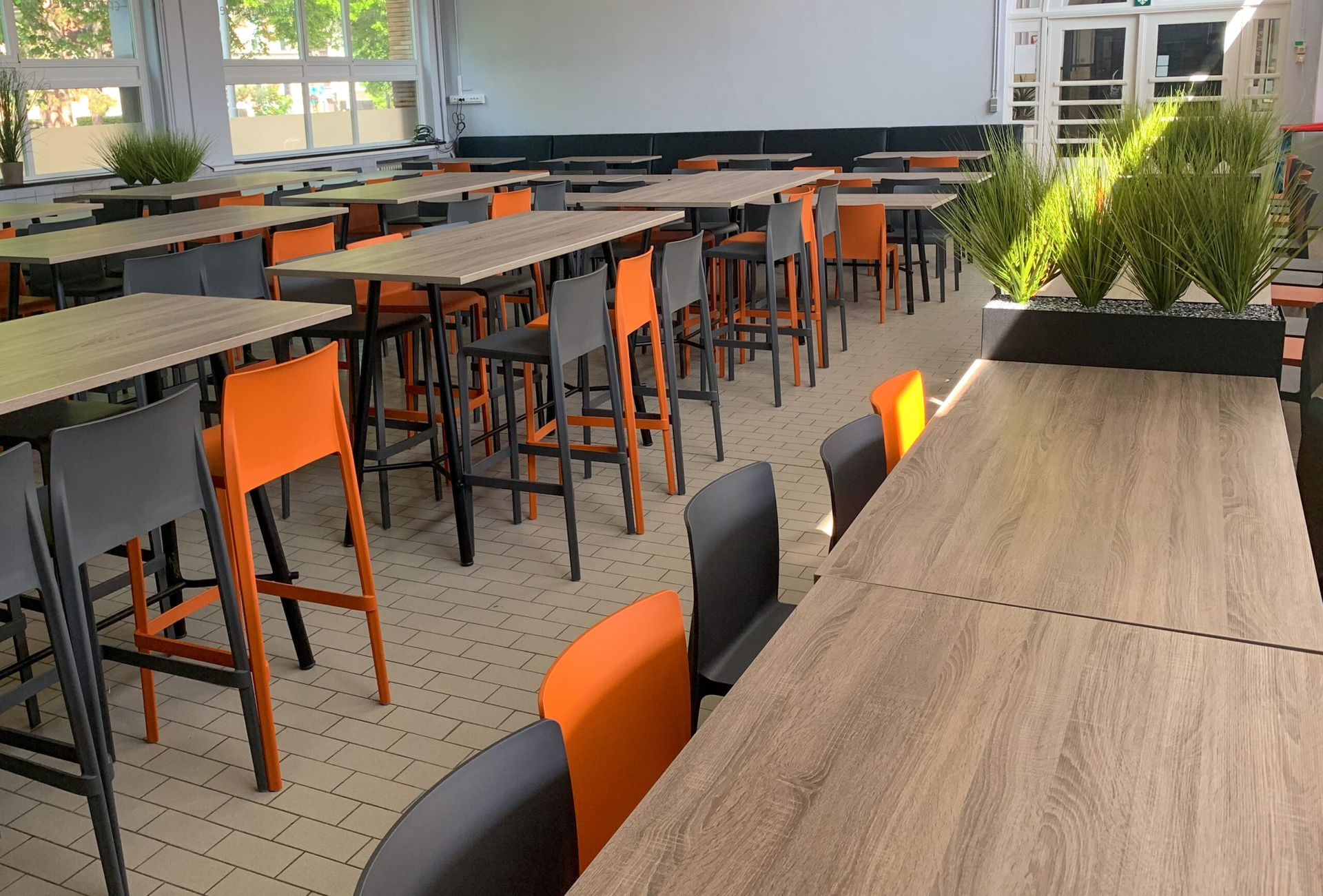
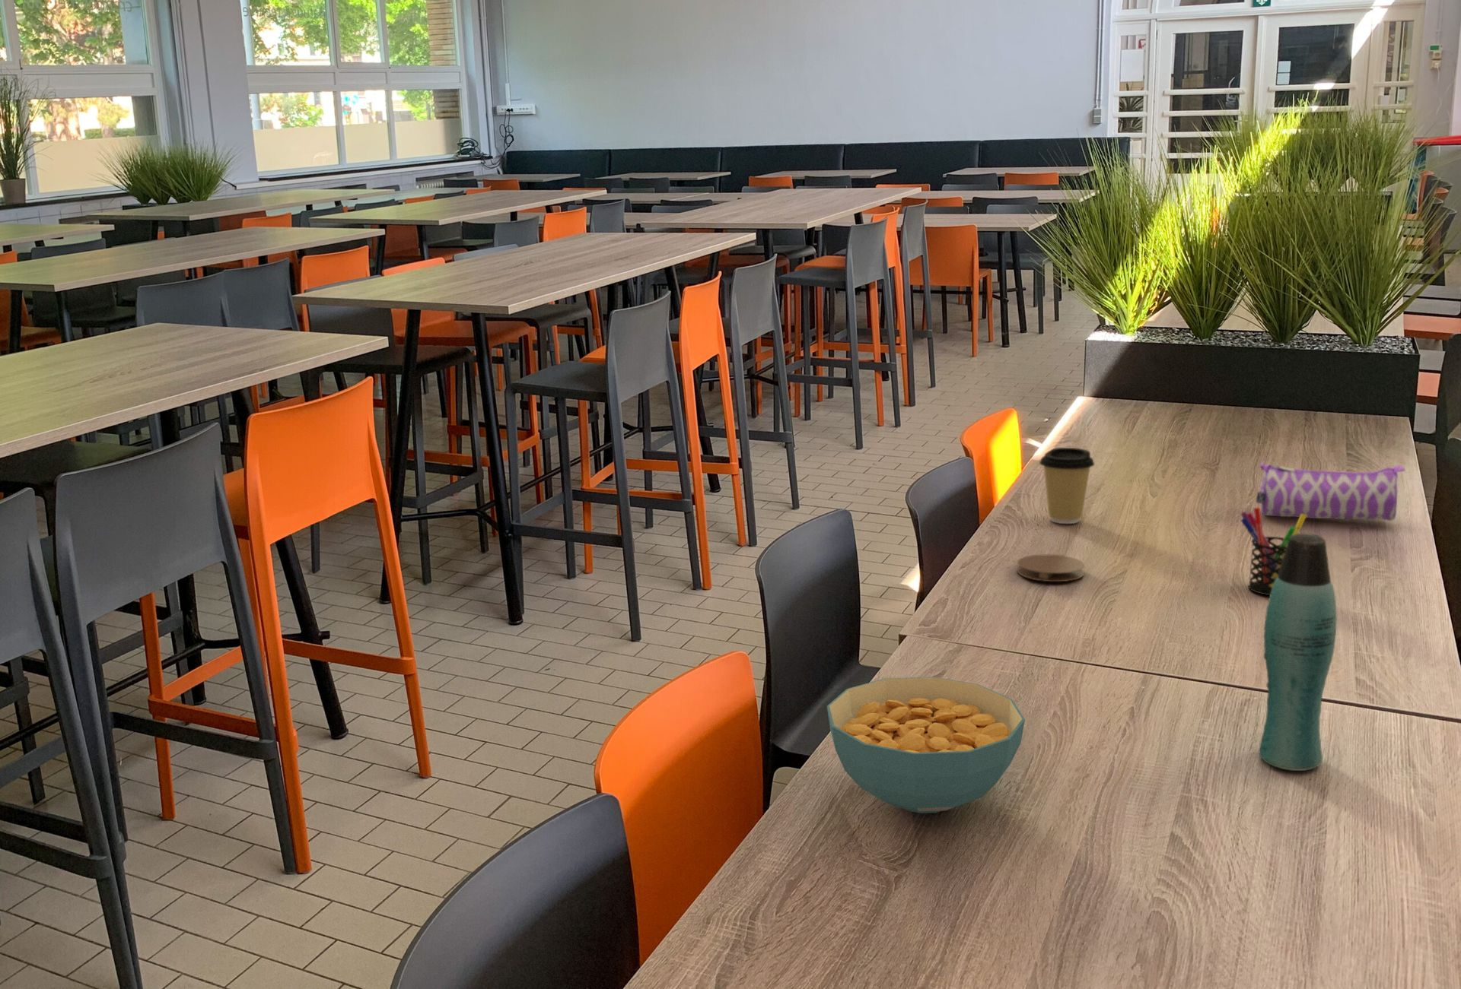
+ pen holder (1273, 550)
+ bottle (1299, 651)
+ pencil case (1326, 490)
+ cereal bowl (923, 756)
+ coaster (1050, 567)
+ coffee cup (1066, 486)
